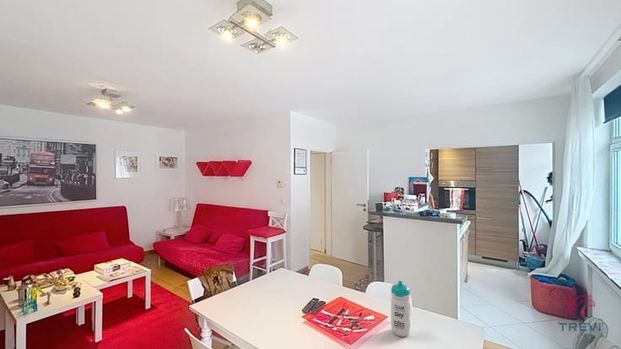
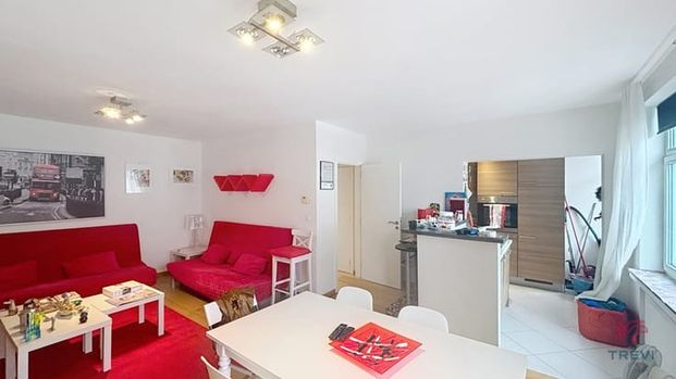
- water bottle (400, 306)
